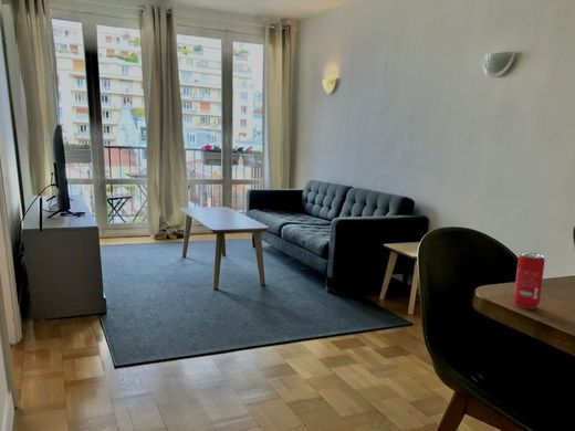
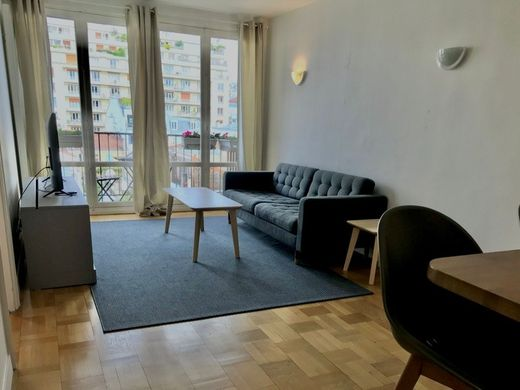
- beverage can (529, 280)
